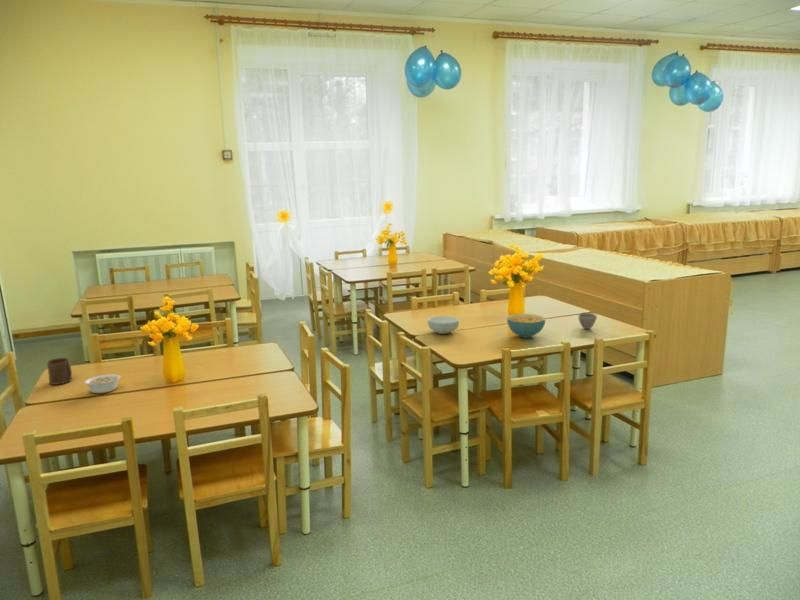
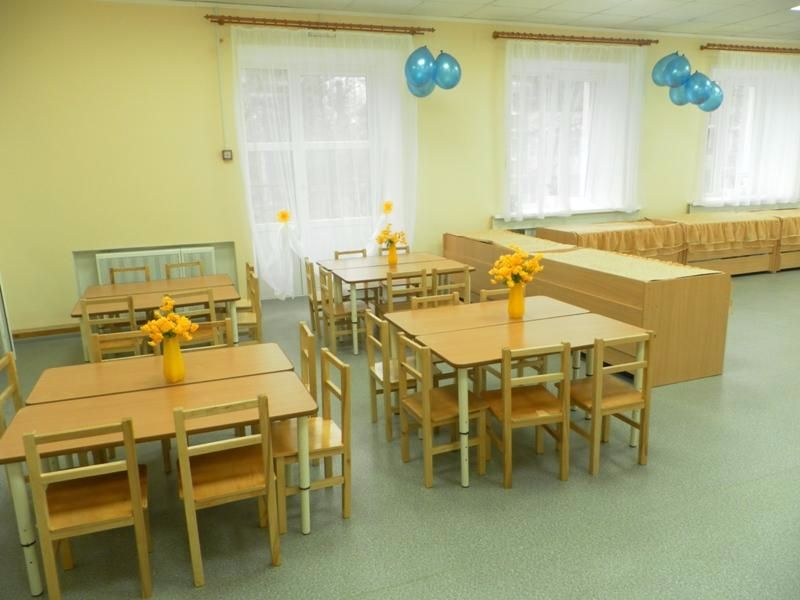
- legume (104, 383)
- cereal bowl (443, 325)
- cup (59, 371)
- cup (585, 320)
- cereal bowl (525, 327)
